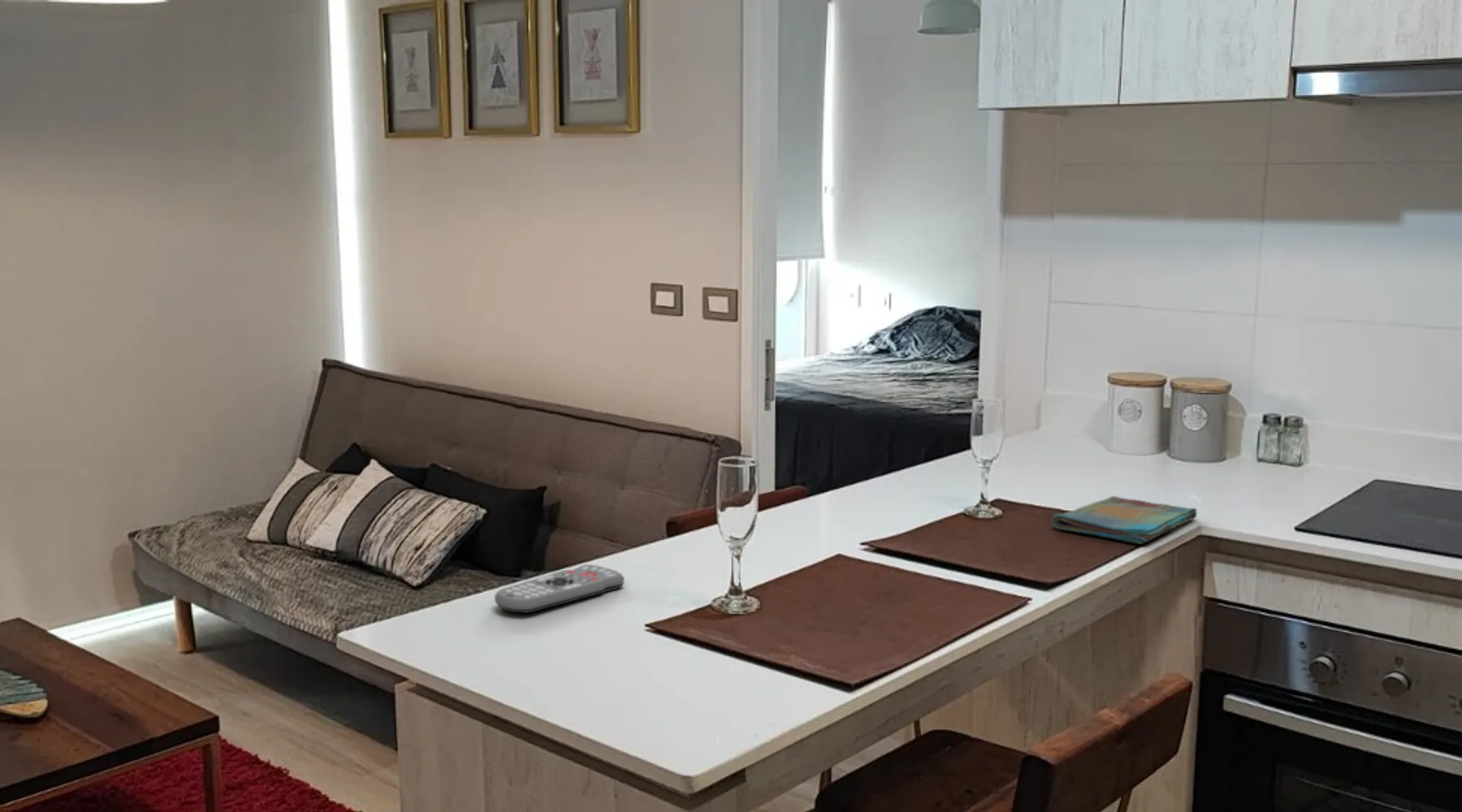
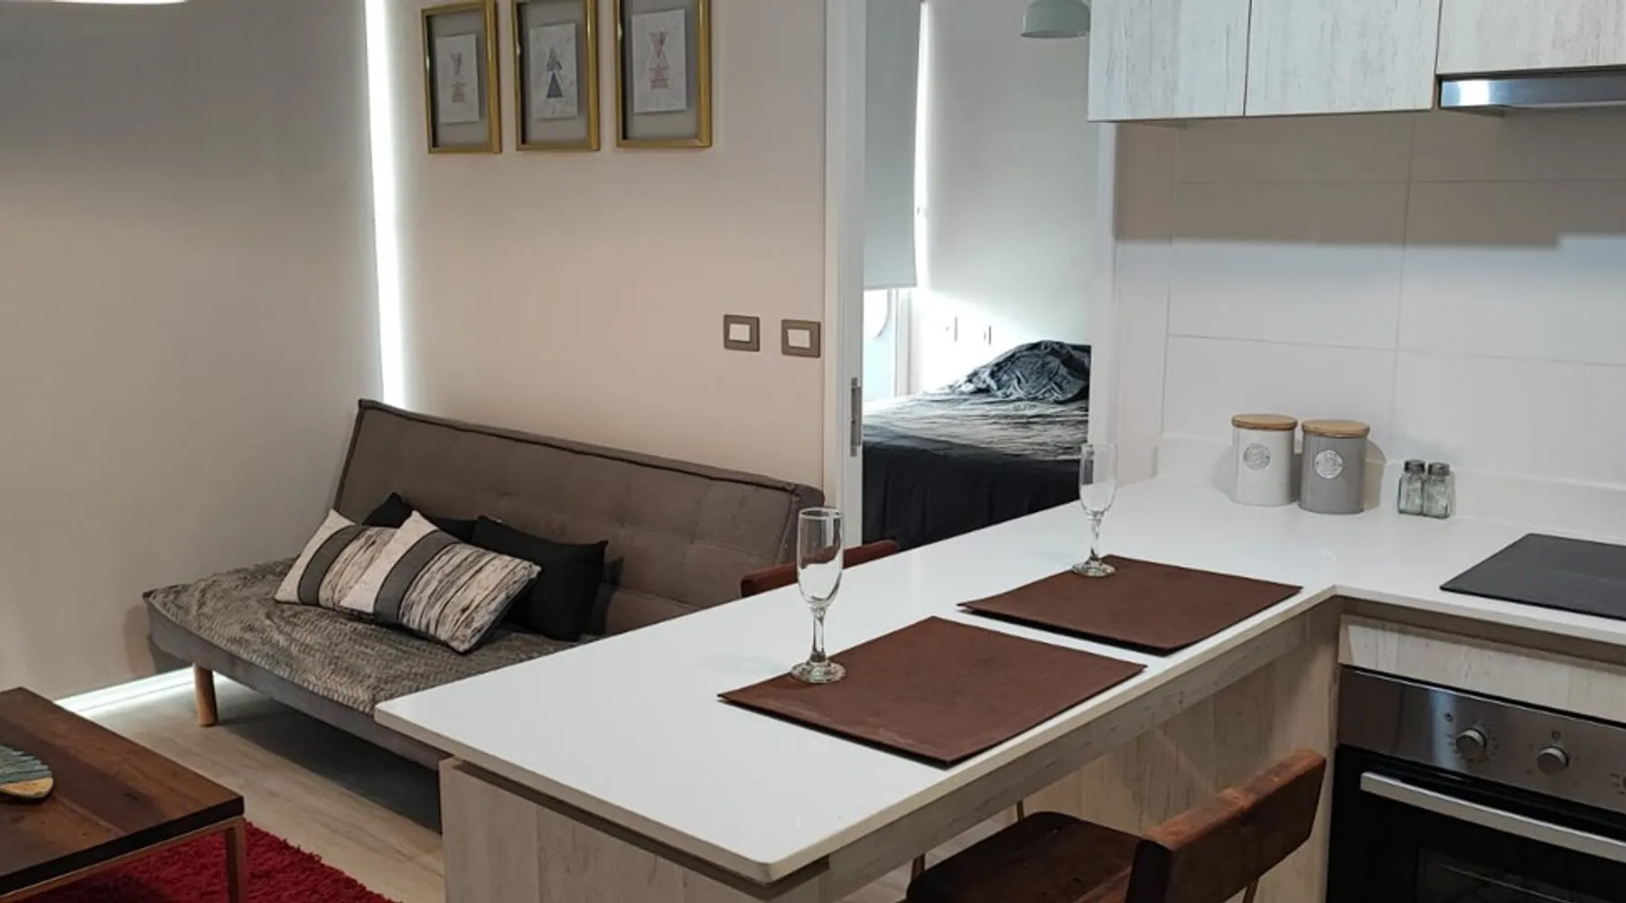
- remote control (558, 589)
- dish towel (1125, 516)
